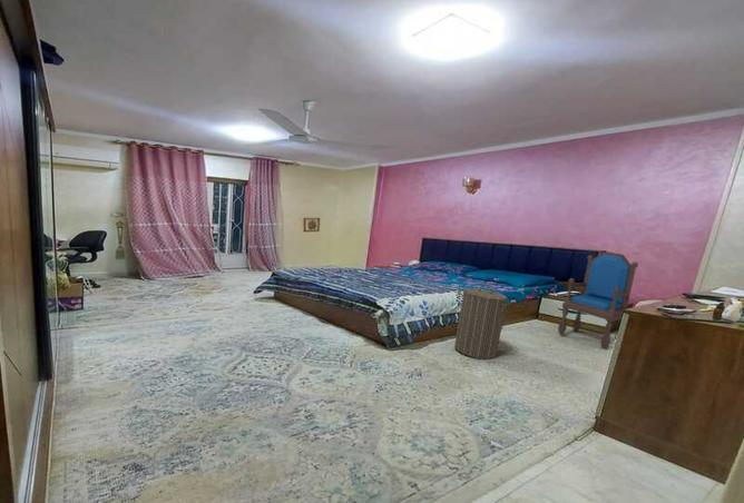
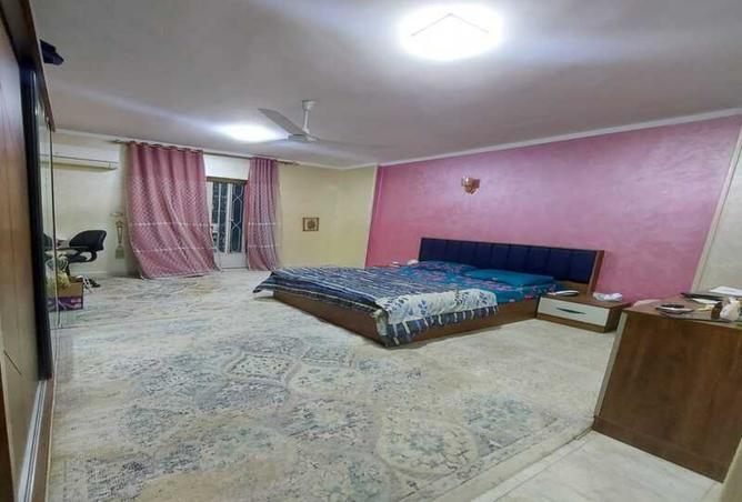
- armchair (597, 296)
- laundry hamper (480, 317)
